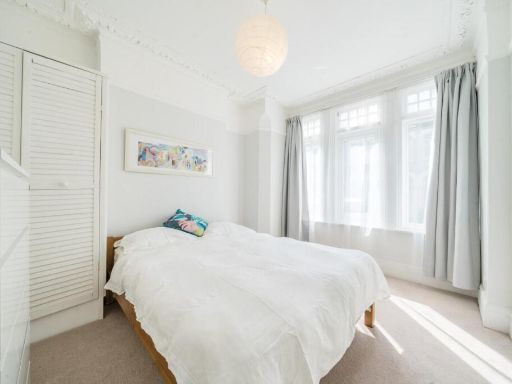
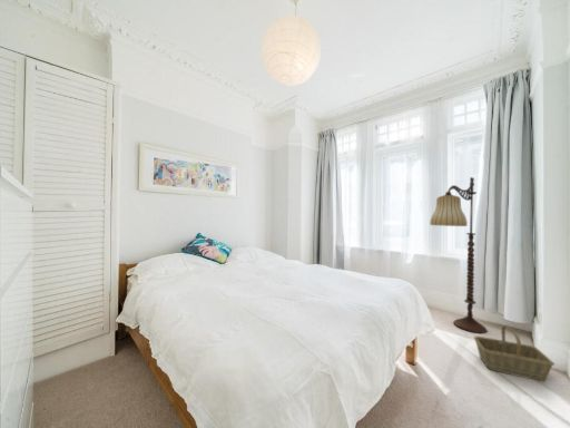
+ basket (510, 349)
+ floor lamp (468, 254)
